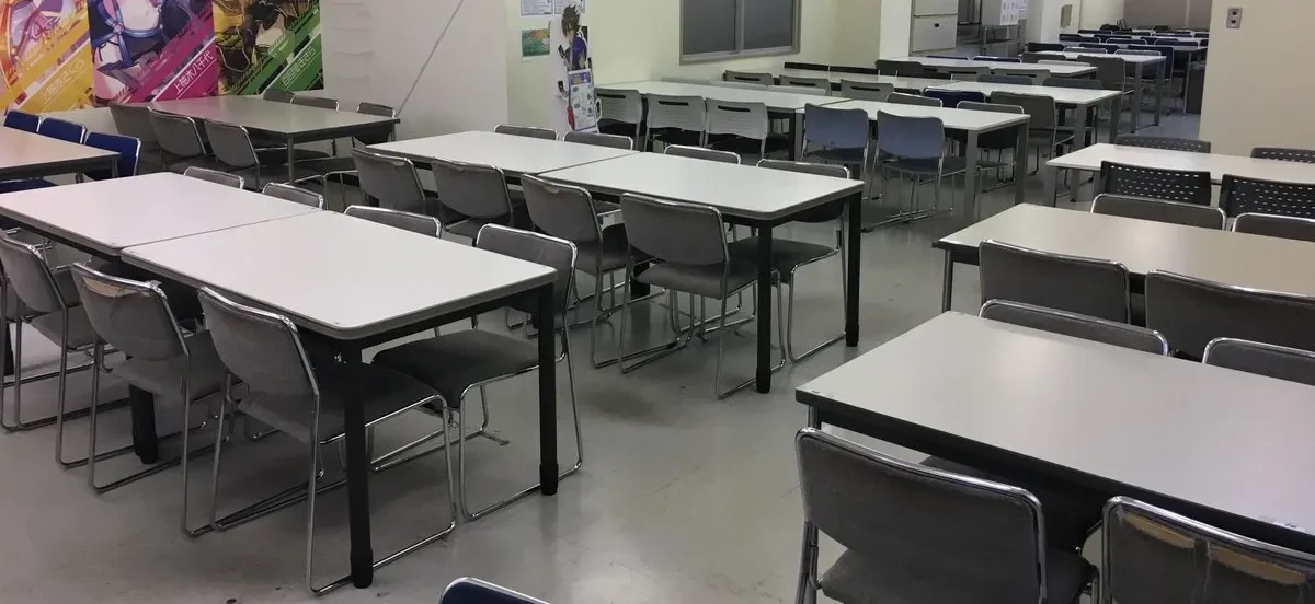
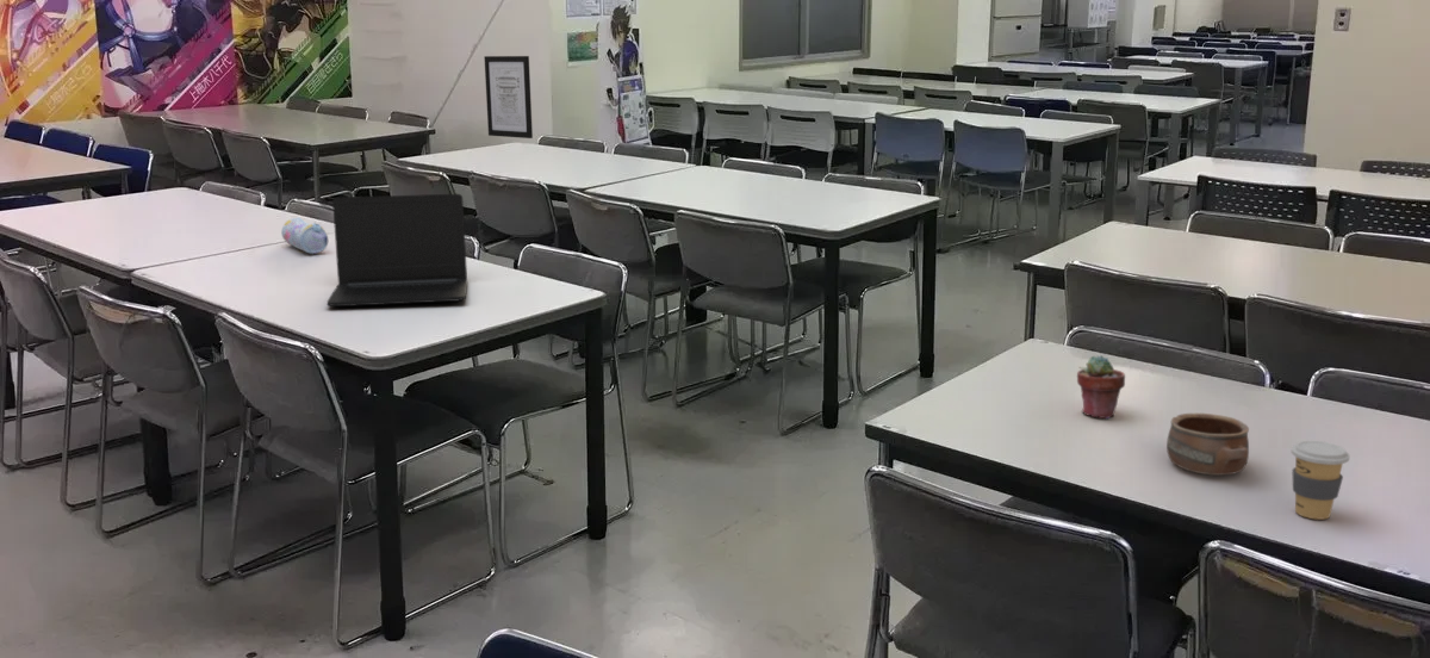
+ pencil case (304, 235)
+ coffee cup (1317, 480)
+ pottery (1207, 443)
+ potted succulent (1100, 384)
+ laptop (397, 248)
+ wall art (508, 97)
